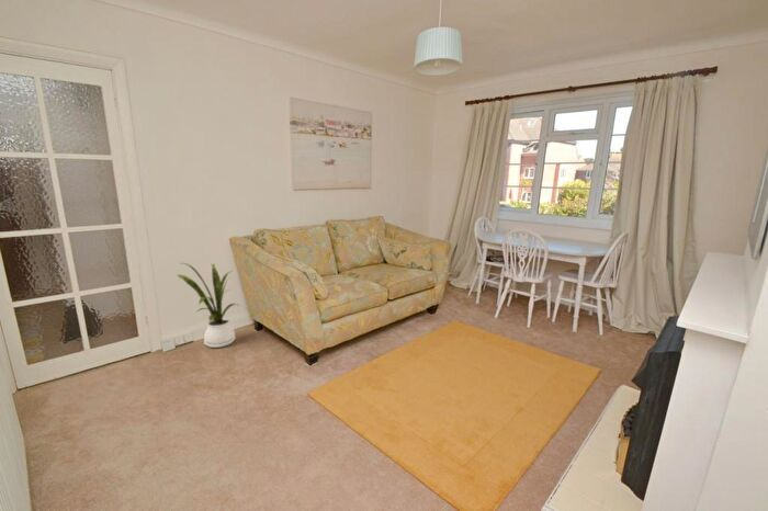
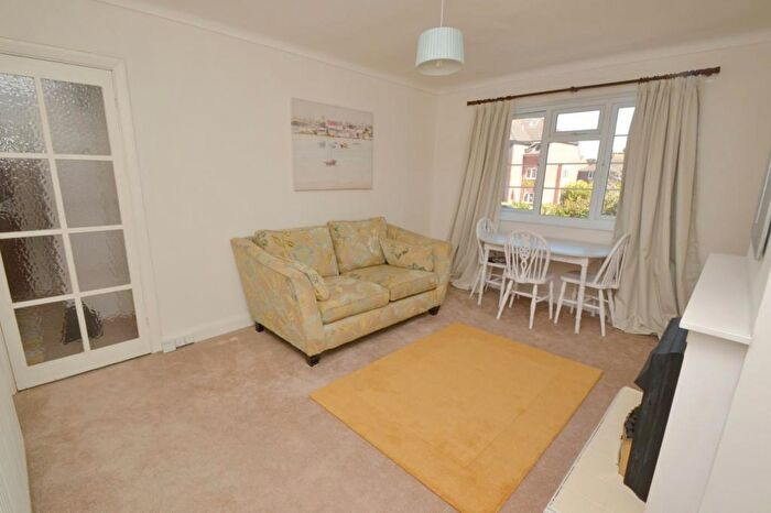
- house plant (212, 300)
